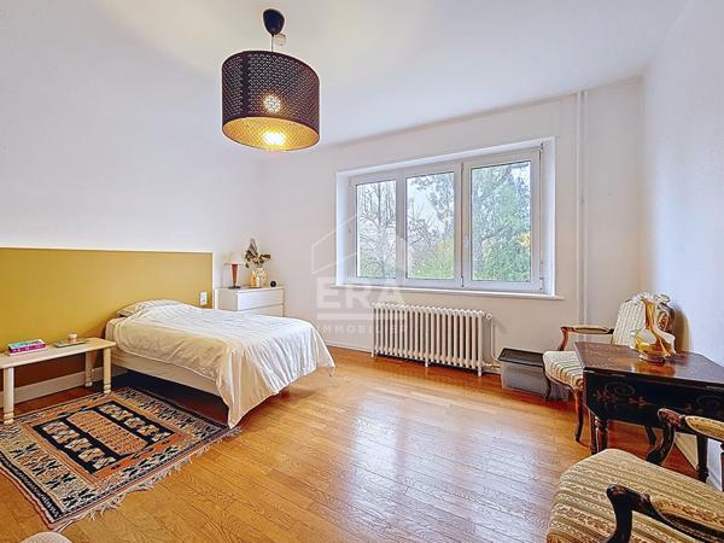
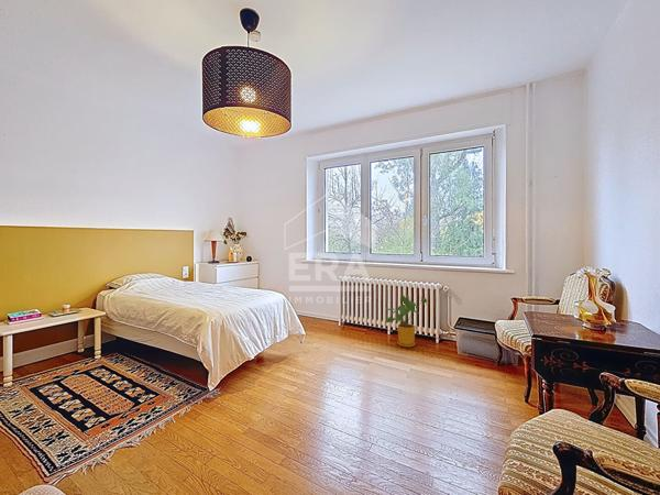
+ house plant (405, 320)
